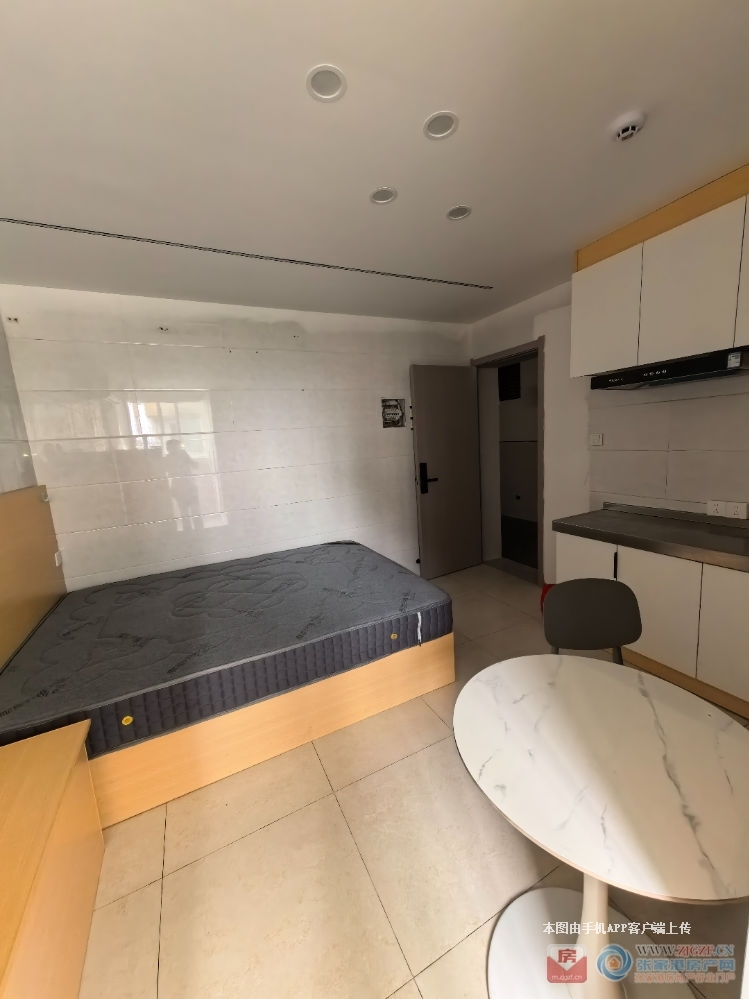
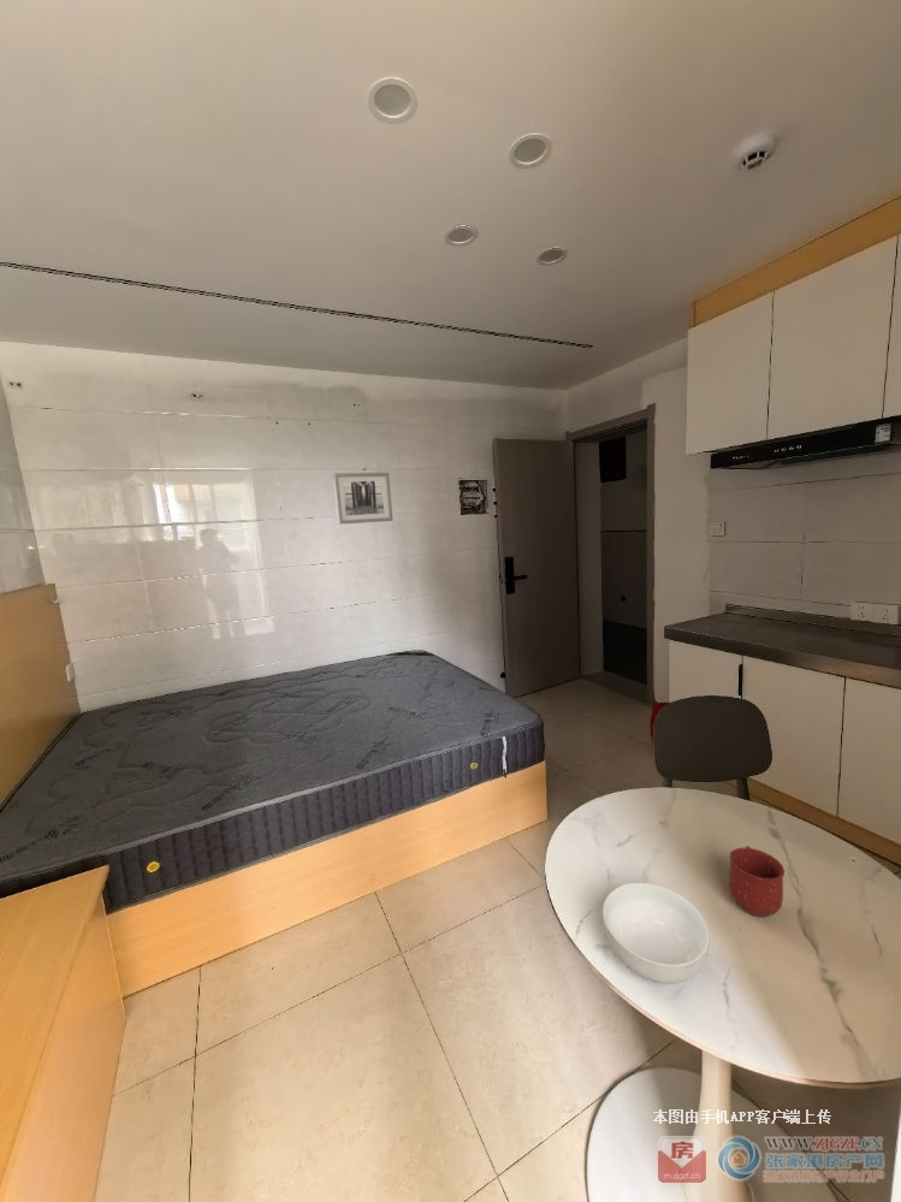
+ mug (753, 877)
+ cereal bowl (653, 936)
+ wall art (363, 497)
